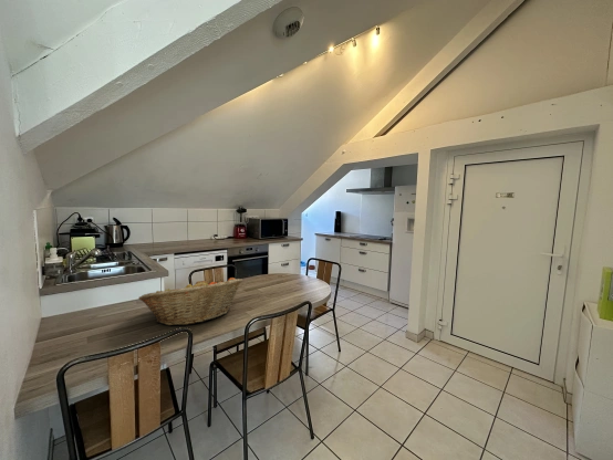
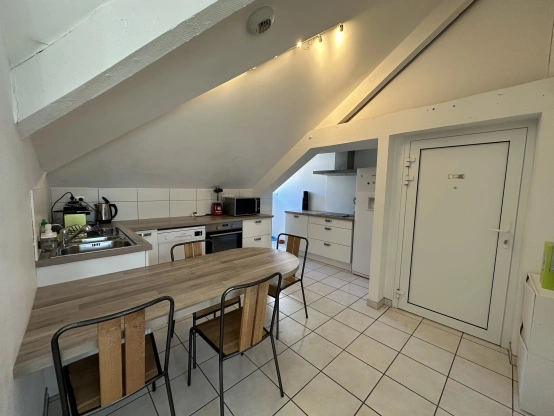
- fruit basket (195, 295)
